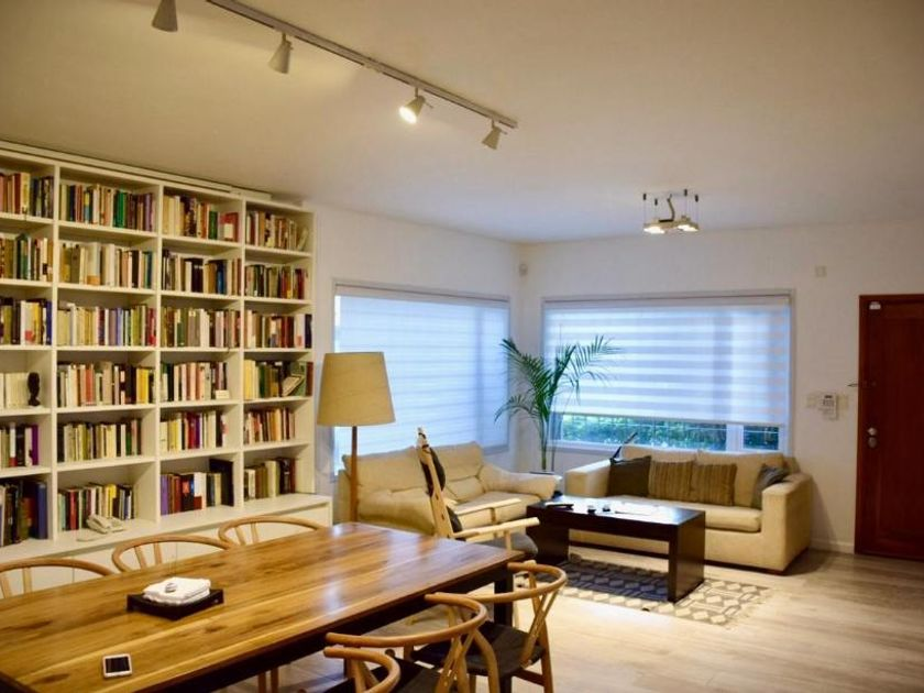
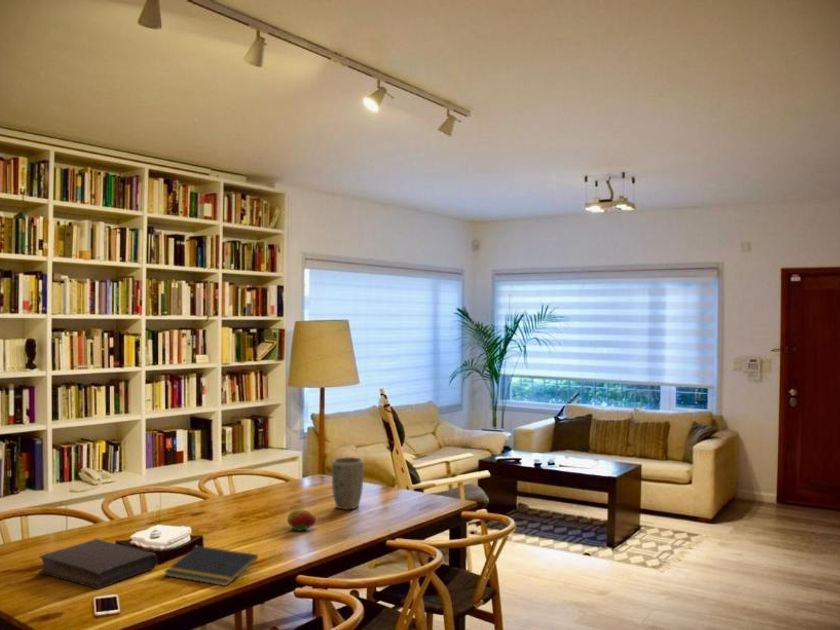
+ plant pot (347, 483)
+ book (98, 561)
+ fruit (301, 519)
+ notepad (211, 564)
